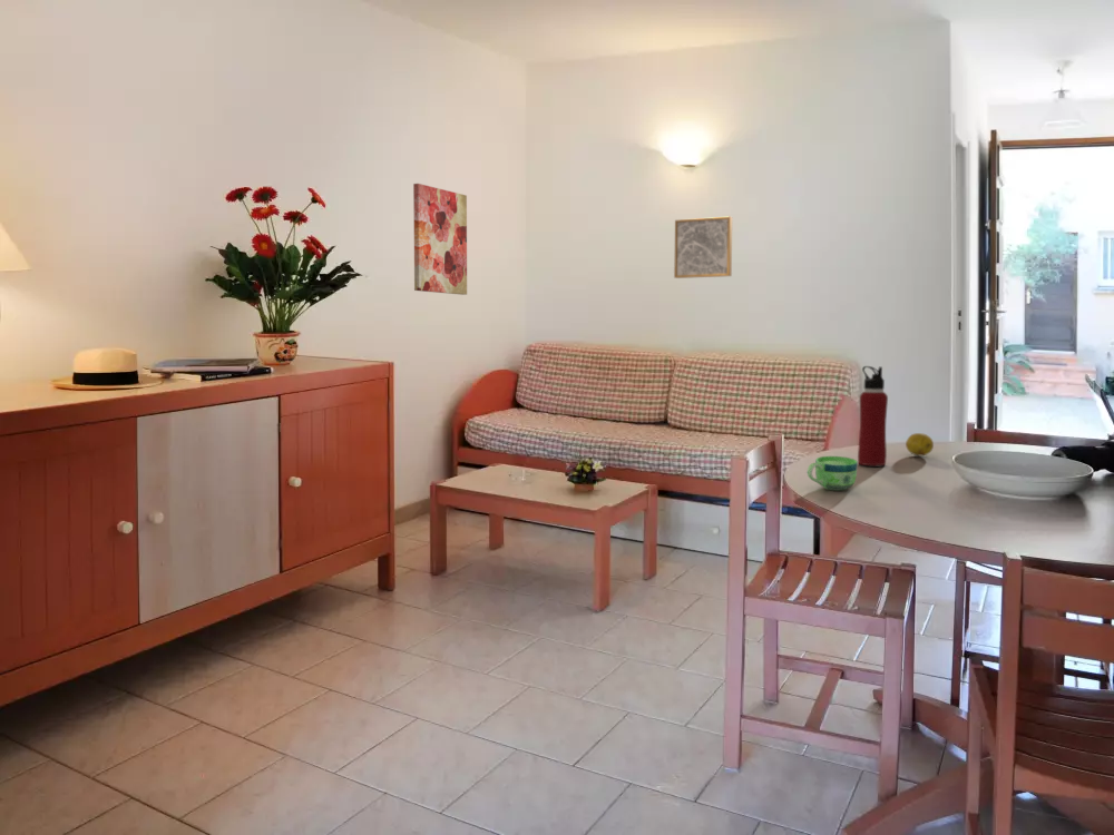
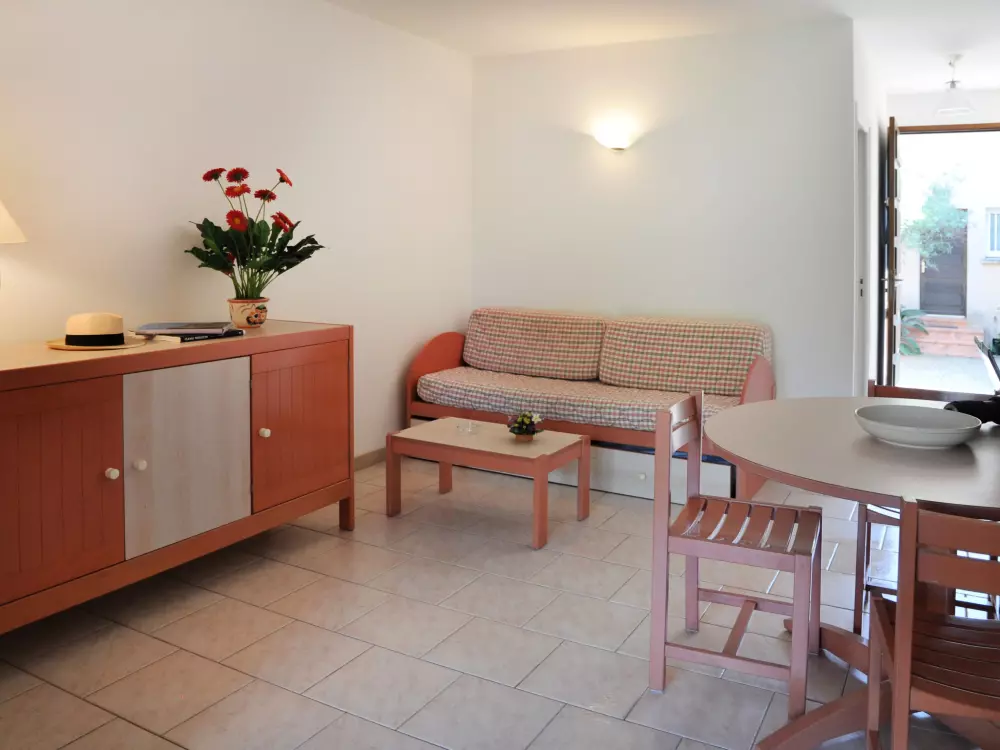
- cup (831, 473)
- fruit (918, 444)
- wall art (703, 247)
- wall art (441, 240)
- water bottle (872, 415)
